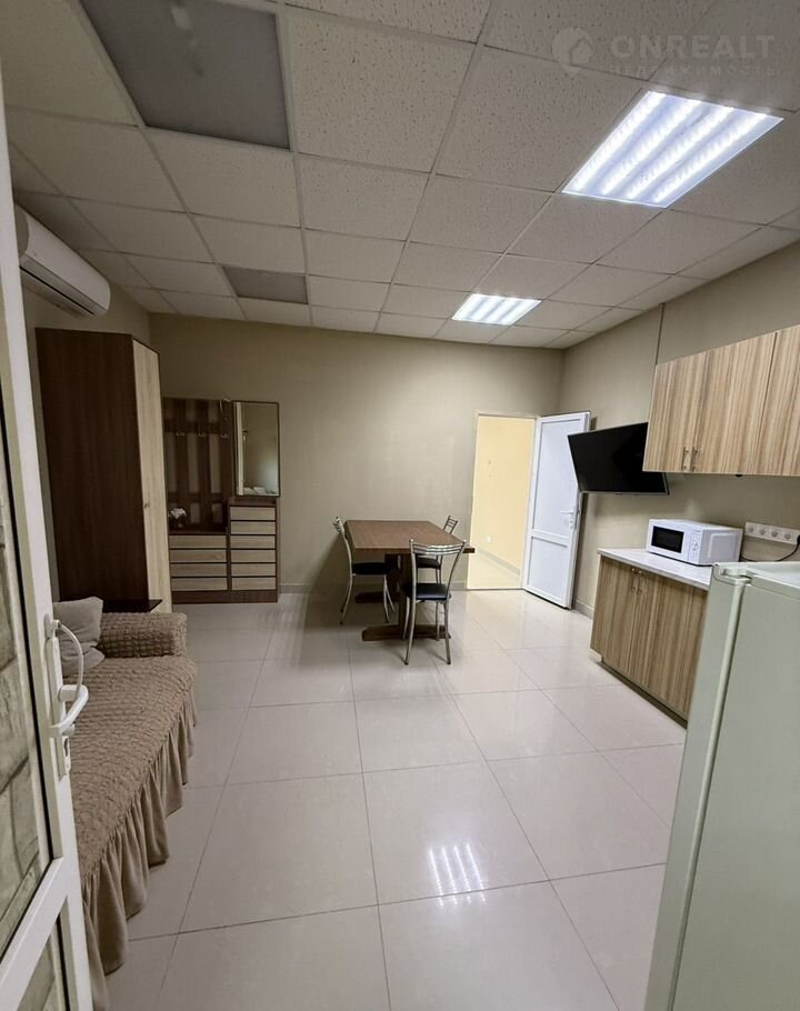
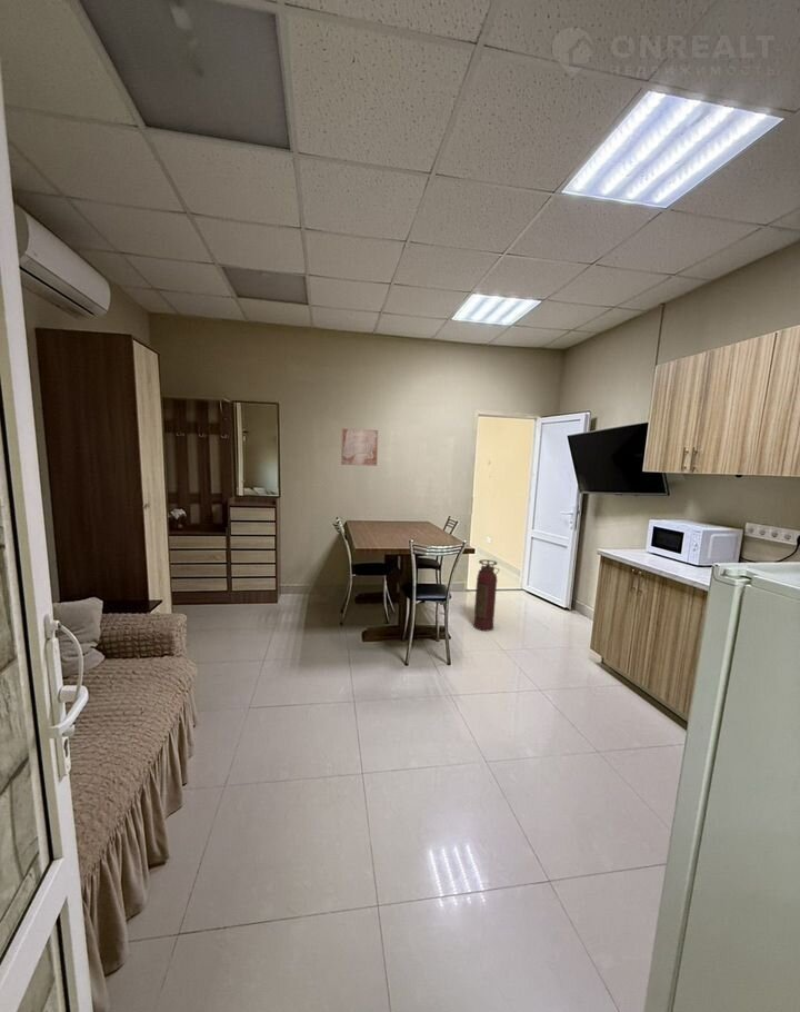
+ fire extinguisher (484, 594)
+ wall art (359, 447)
